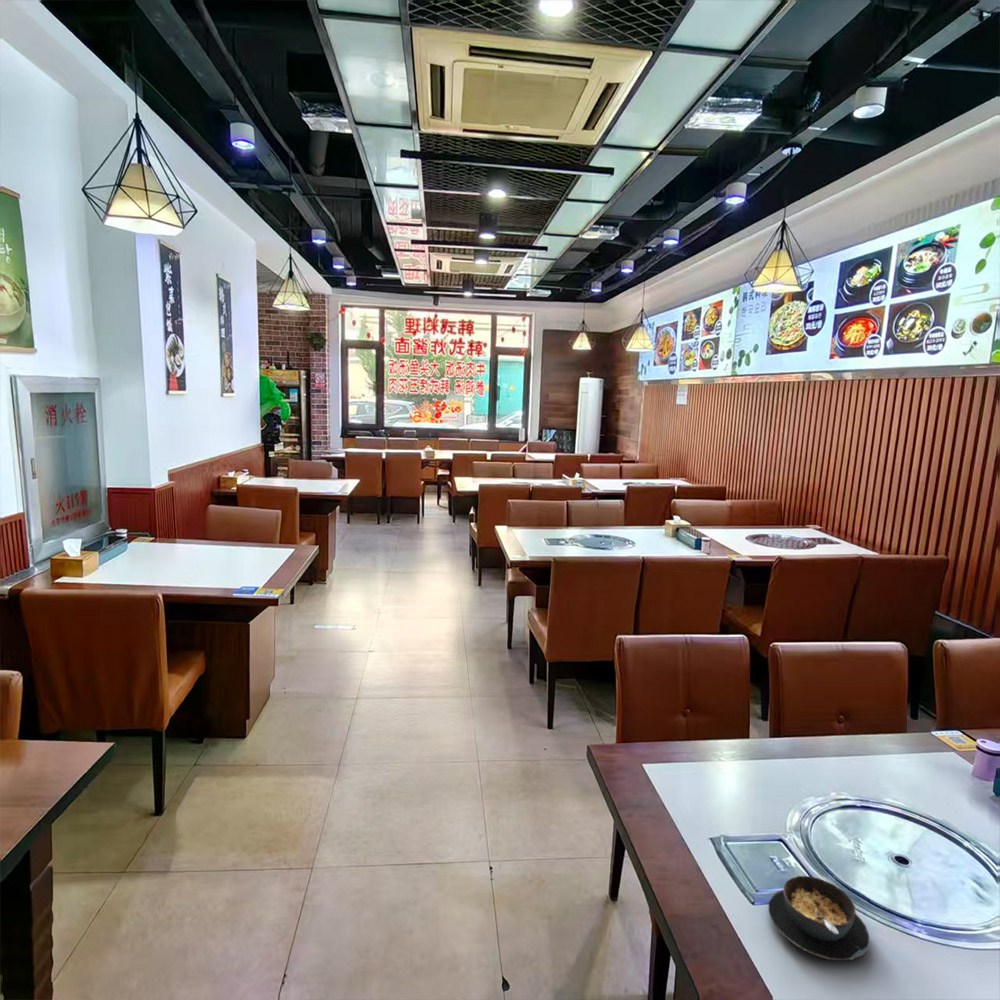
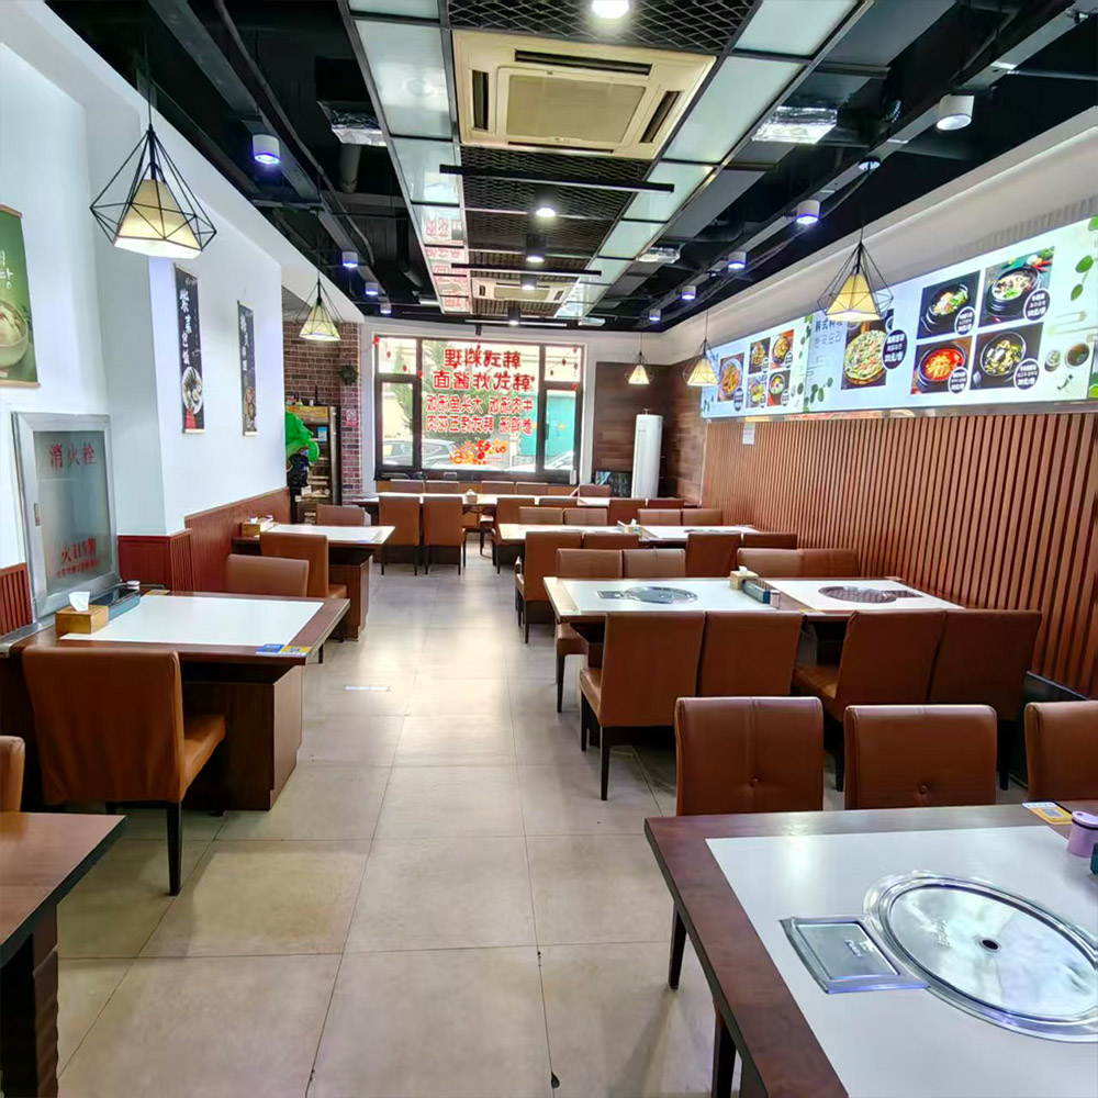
- soup bowl (818, 910)
